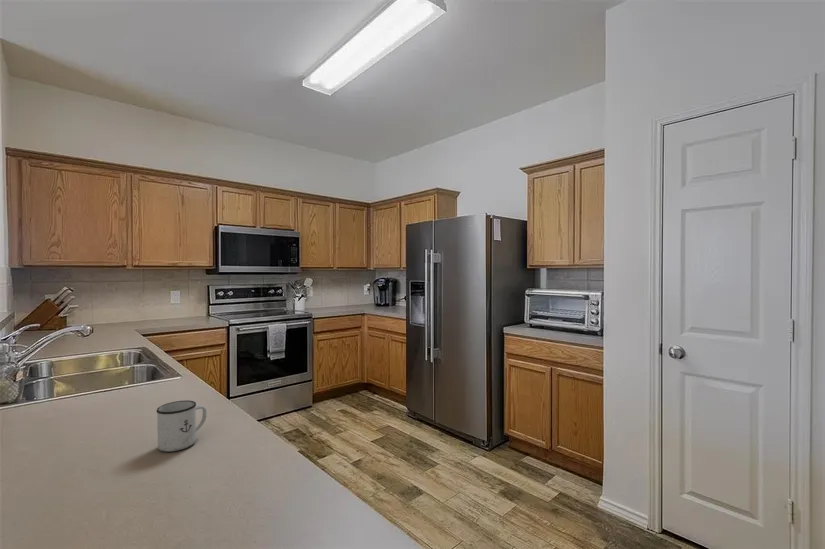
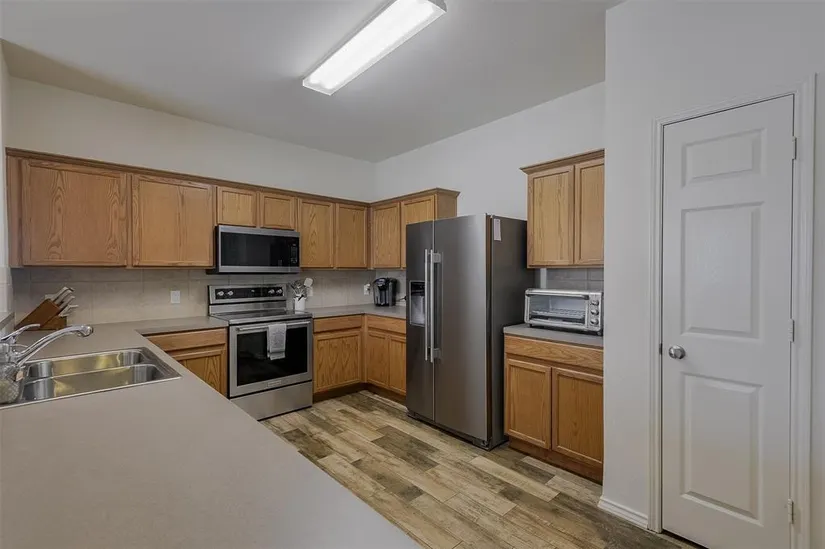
- mug (184, 422)
